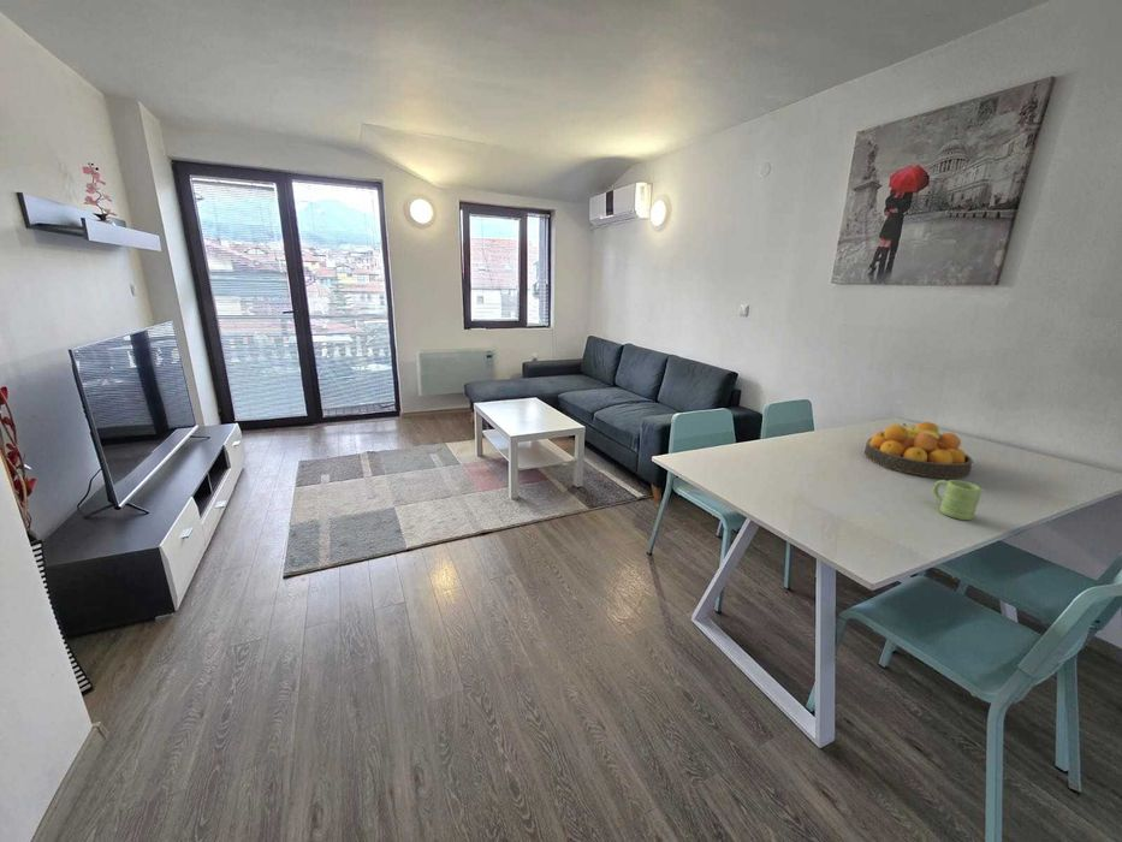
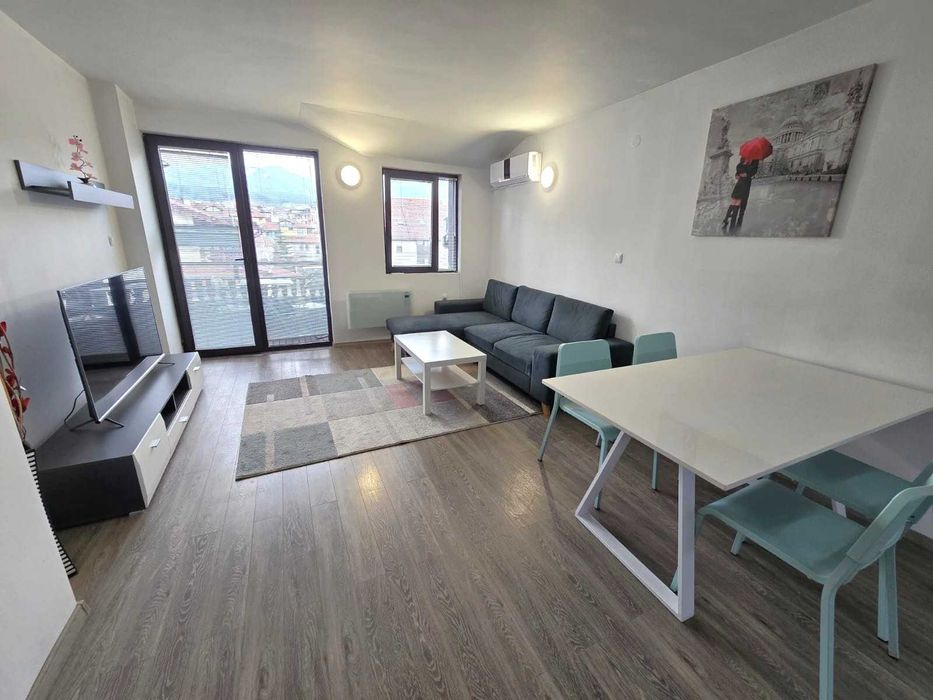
- mug (954, 497)
- fruit bowl (918, 444)
